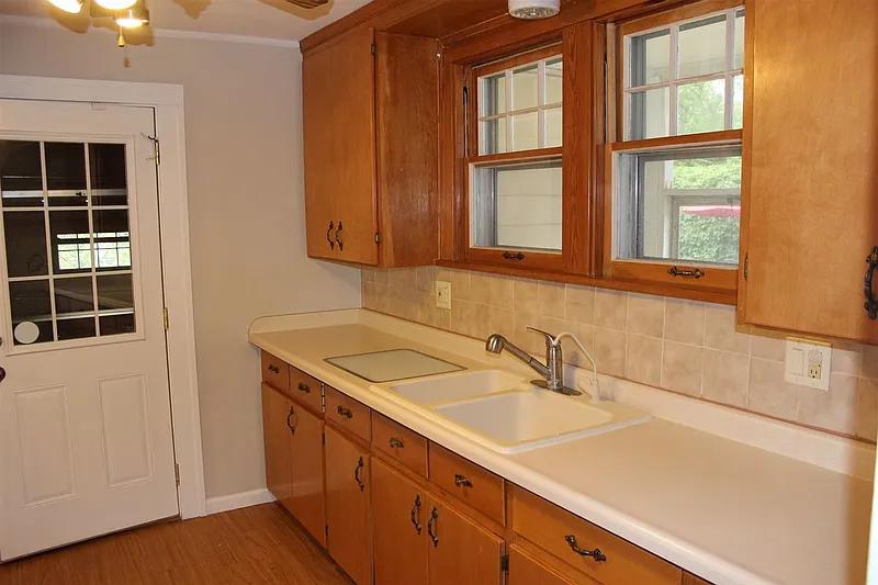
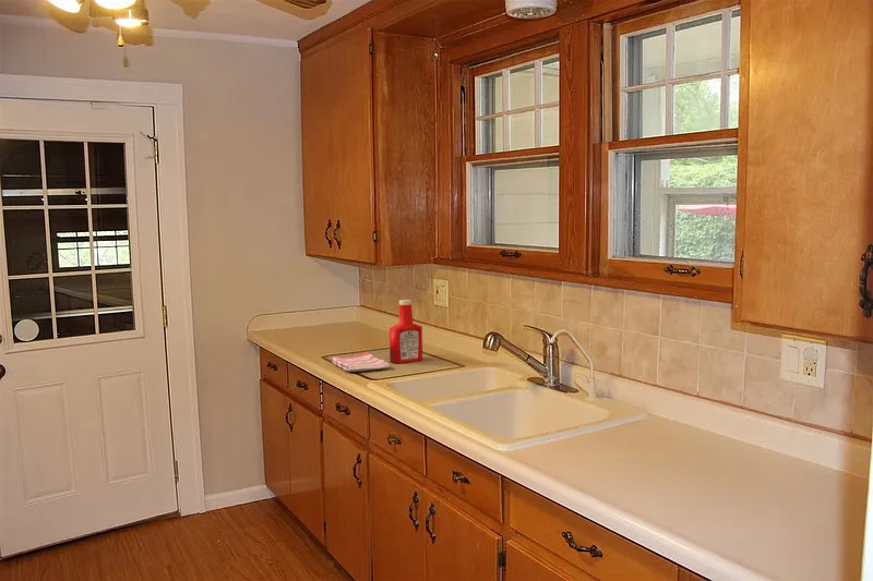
+ soap bottle (405, 330)
+ dish towel (359, 361)
